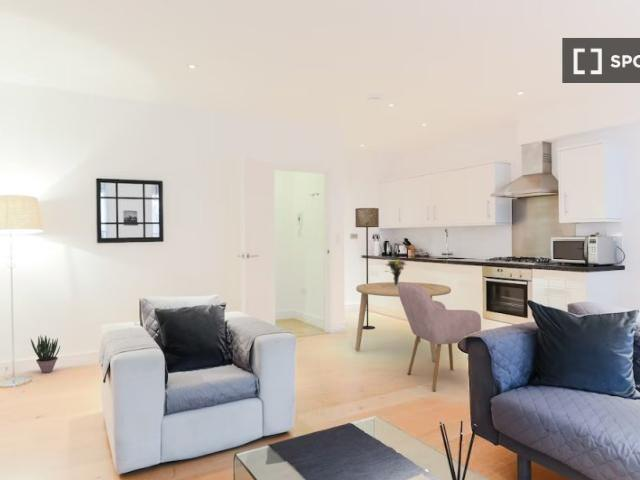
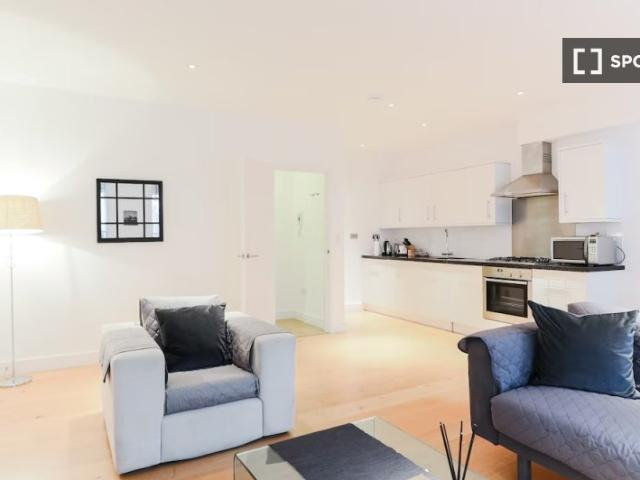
- bouquet (395, 272)
- dining table (398, 296)
- potted plant (45, 353)
- chair (437, 331)
- floor lamp (367, 268)
